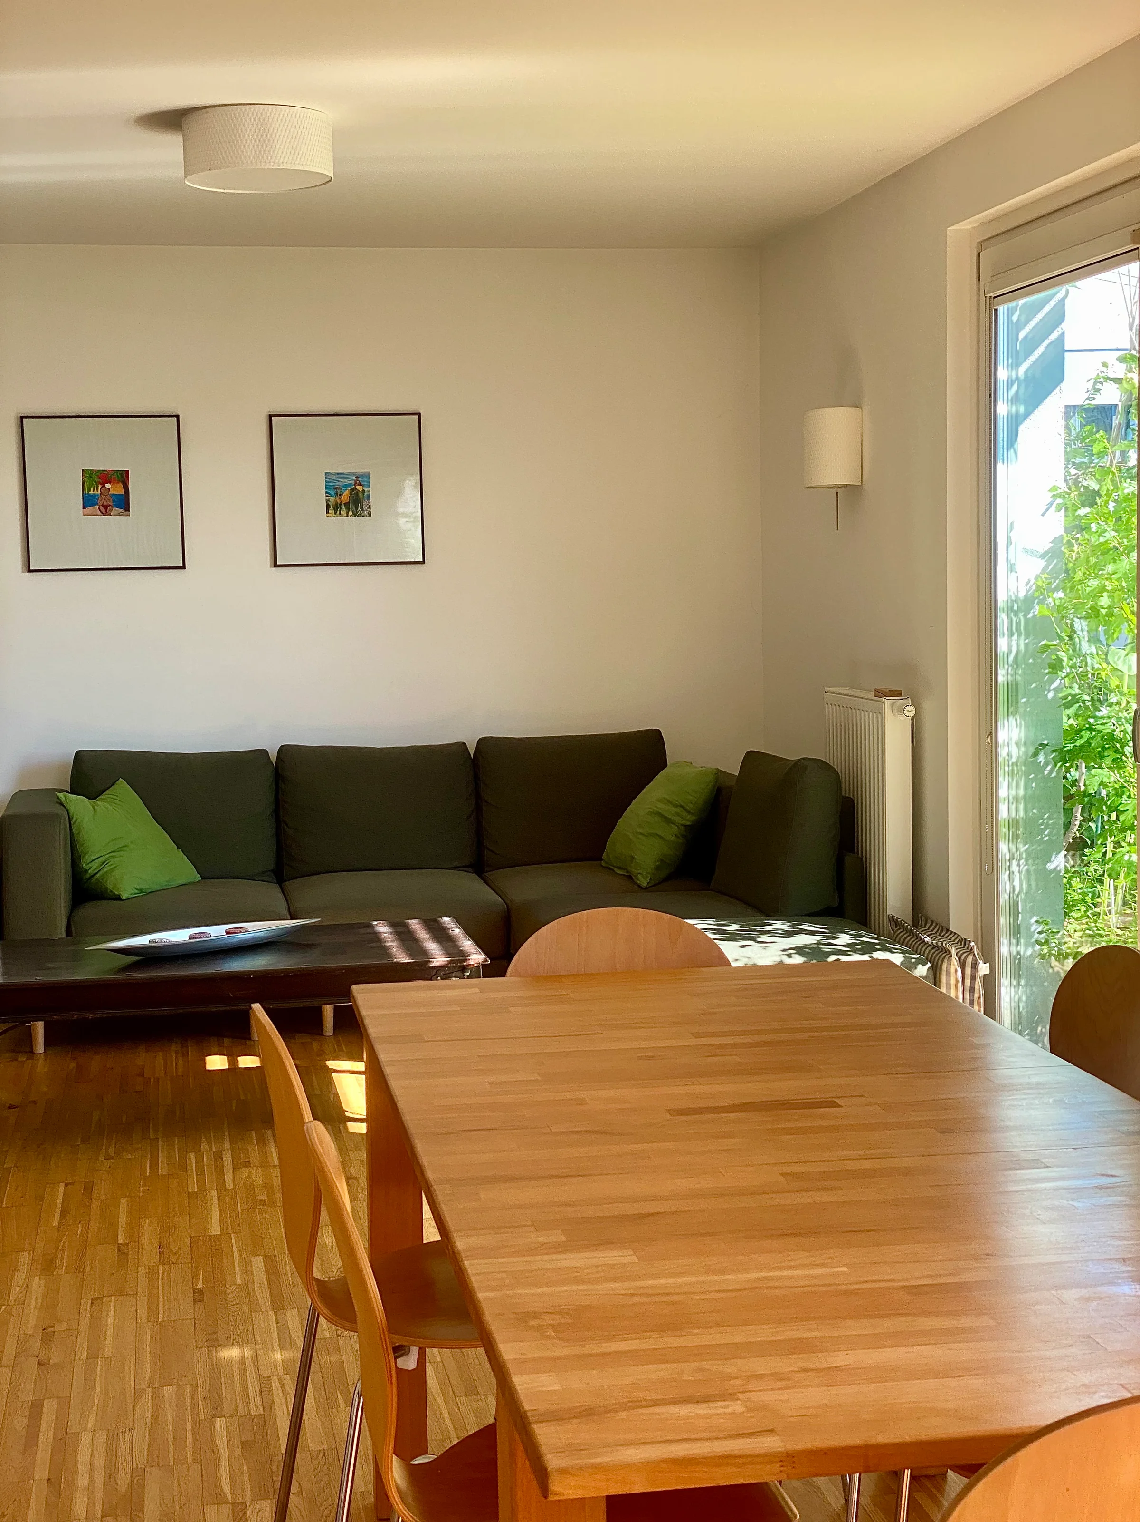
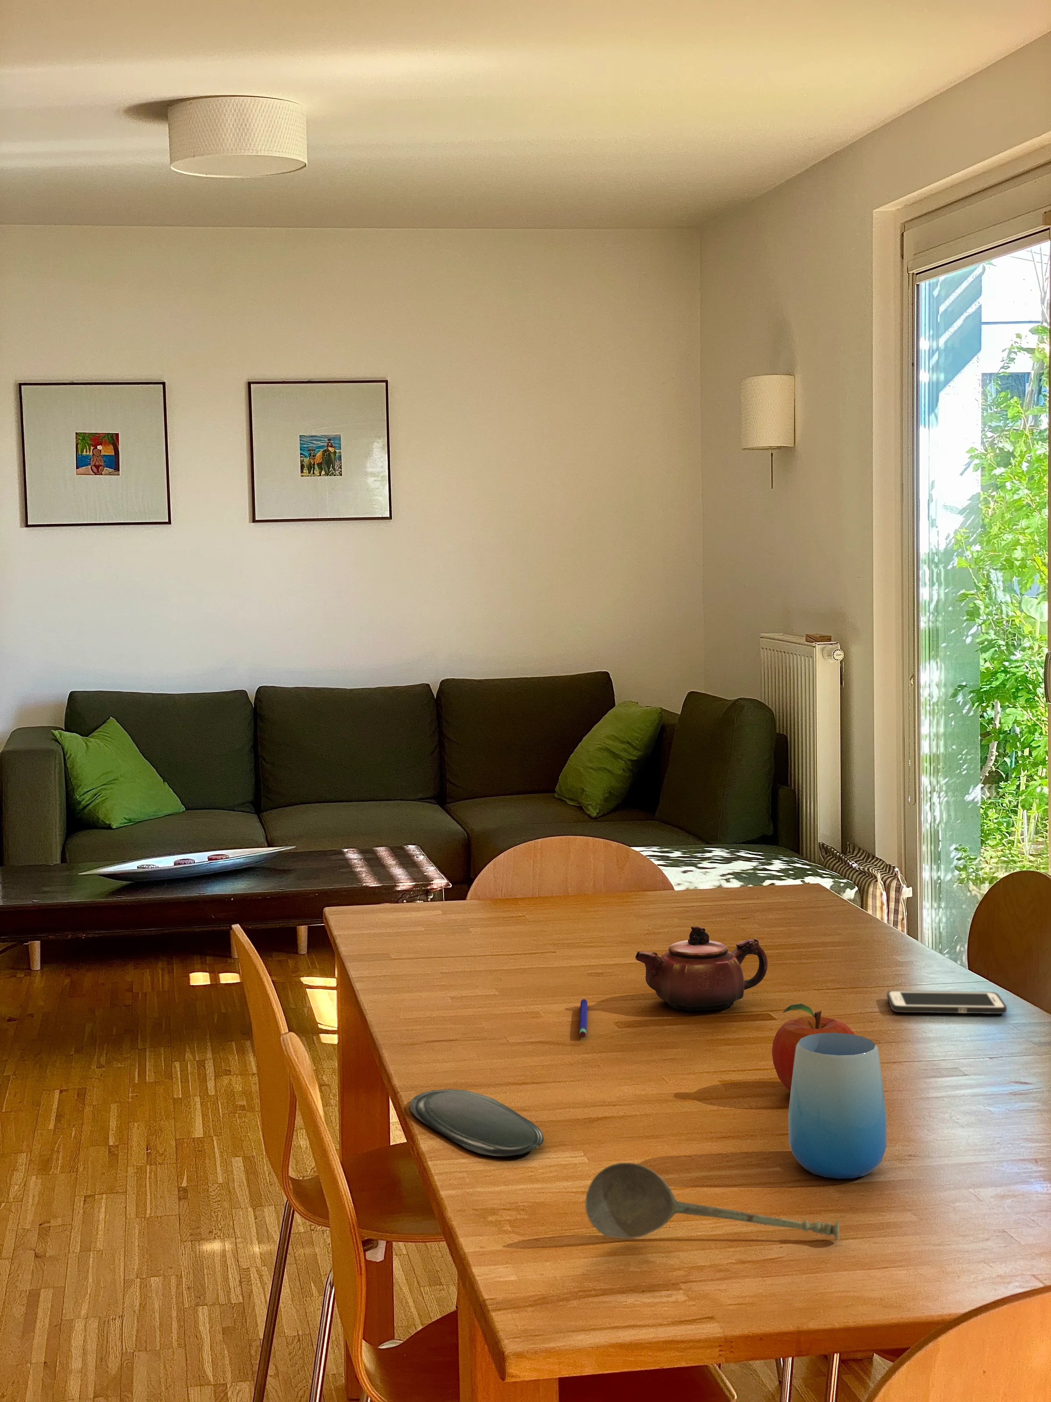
+ oval tray (475, 1120)
+ cup (837, 1105)
+ soupspoon (710, 1207)
+ fruit (811, 1034)
+ pen (583, 1018)
+ teapot (702, 964)
+ cell phone (945, 1002)
